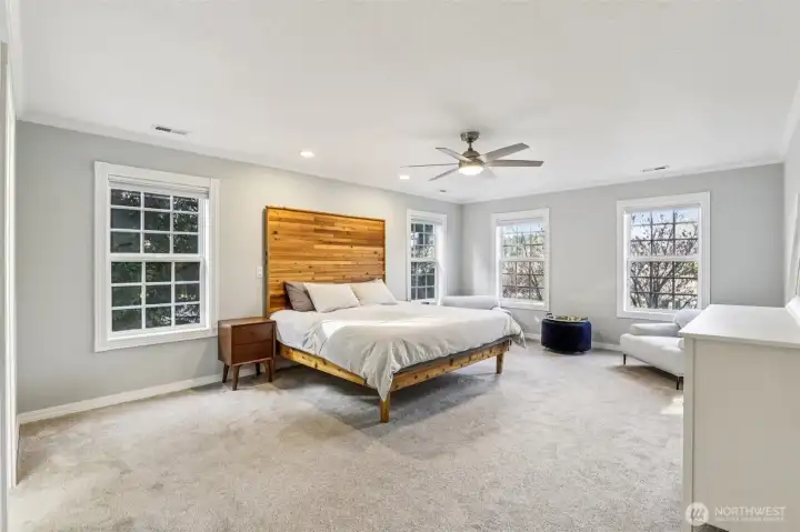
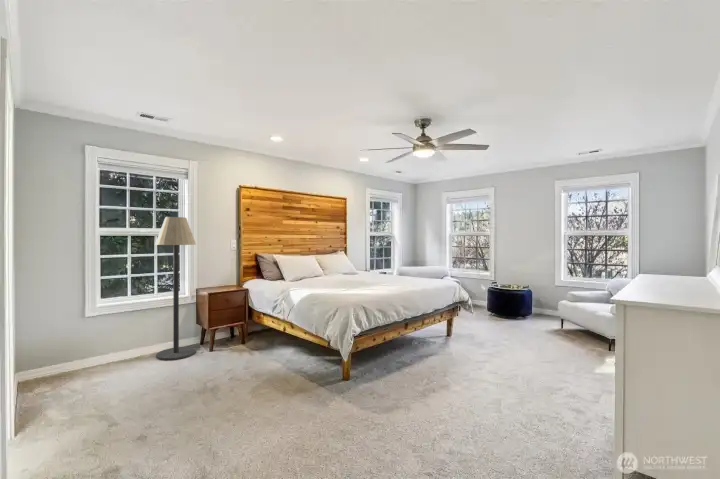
+ floor lamp (176, 285)
